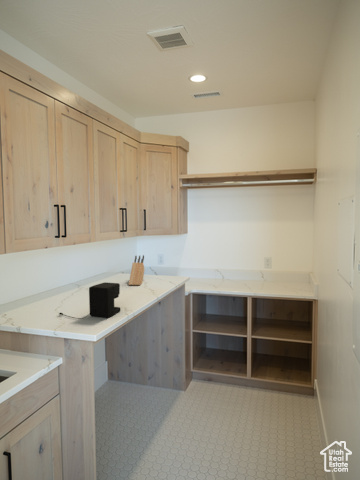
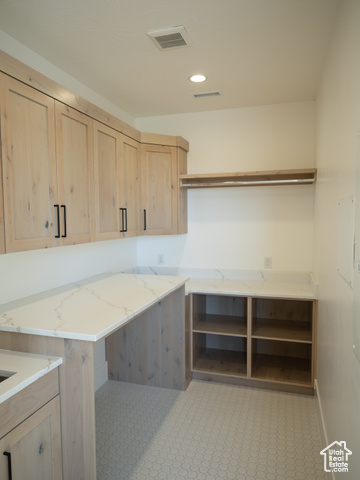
- coffee maker (91, 298)
- knife block (137, 269)
